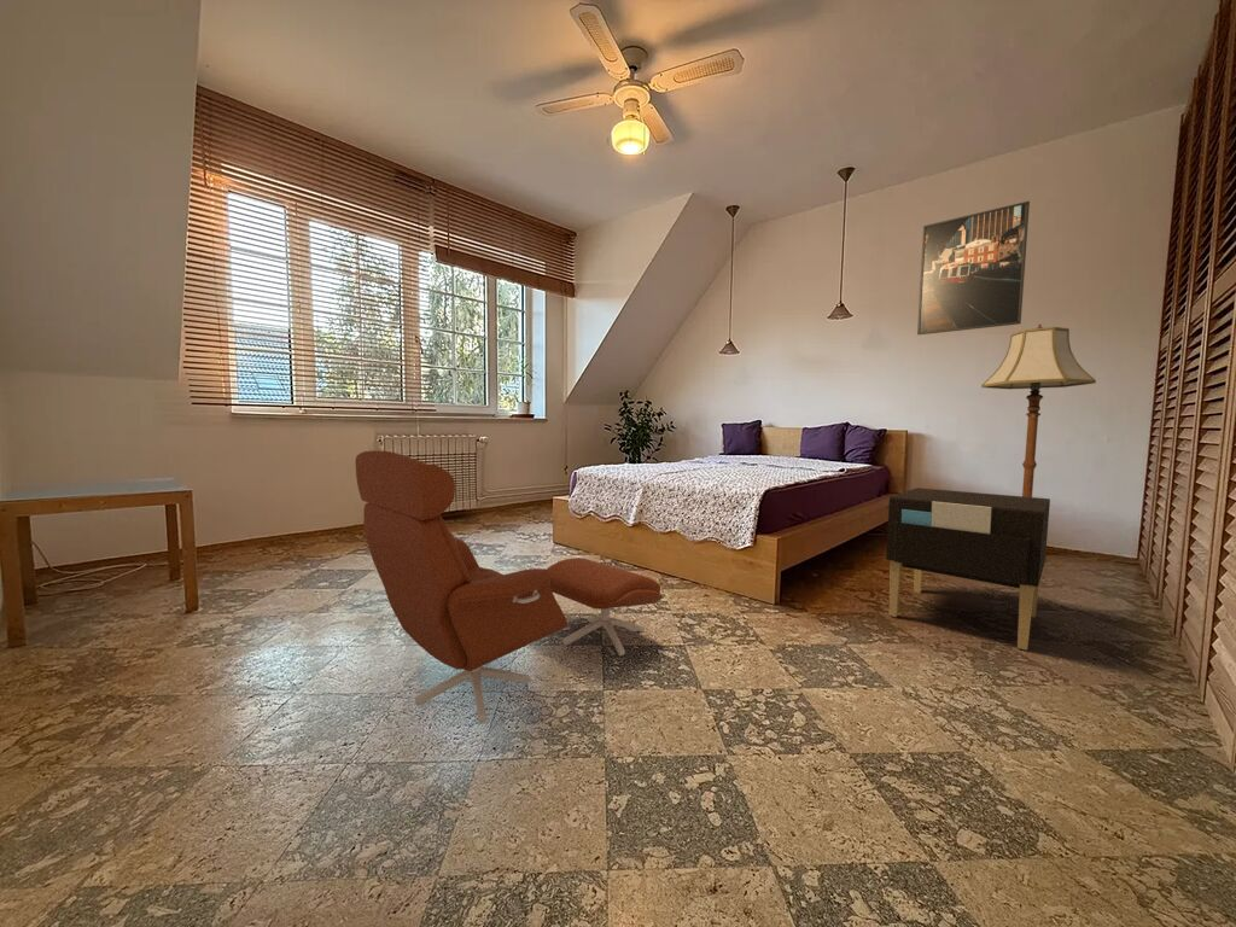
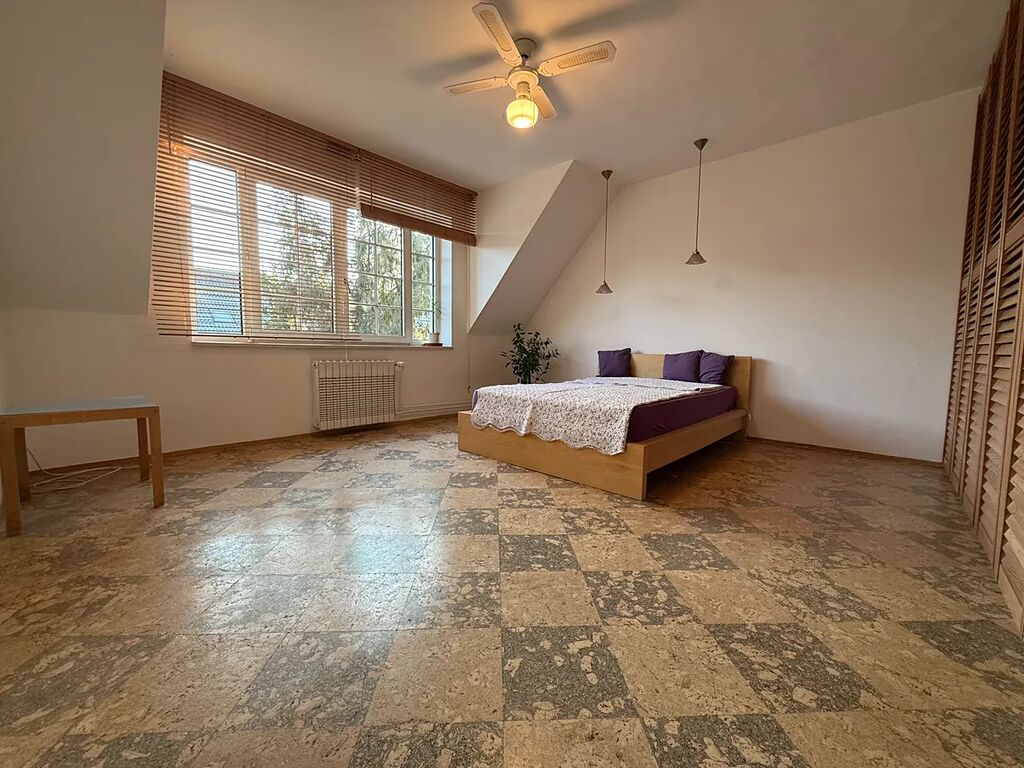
- armchair (536, 569)
- floor lamp (1031, 441)
- nightstand (964, 558)
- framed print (969, 272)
